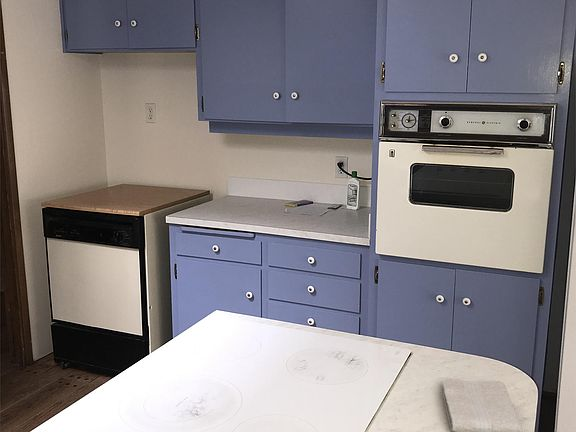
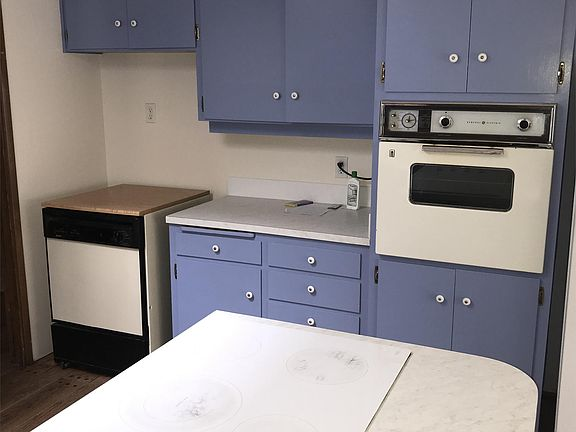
- washcloth (479, 404)
